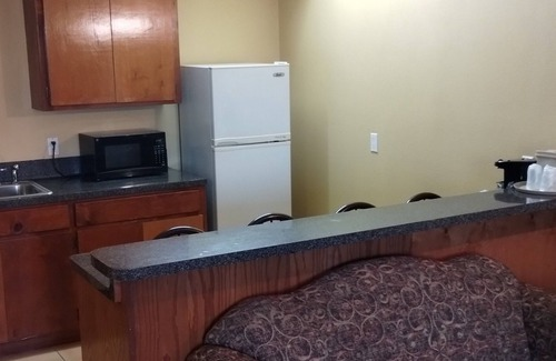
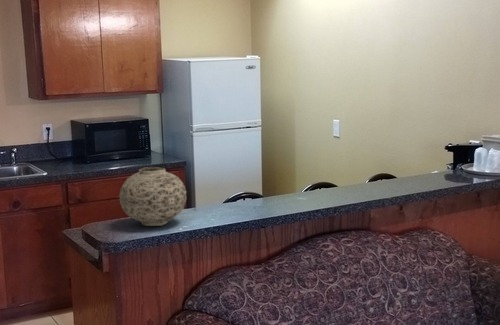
+ vase (153, 196)
